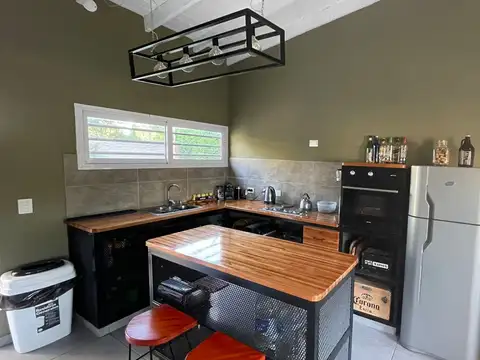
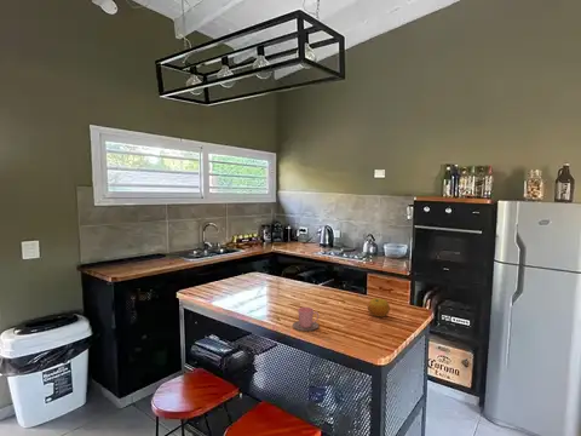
+ cup (305, 317)
+ fruit (378, 306)
